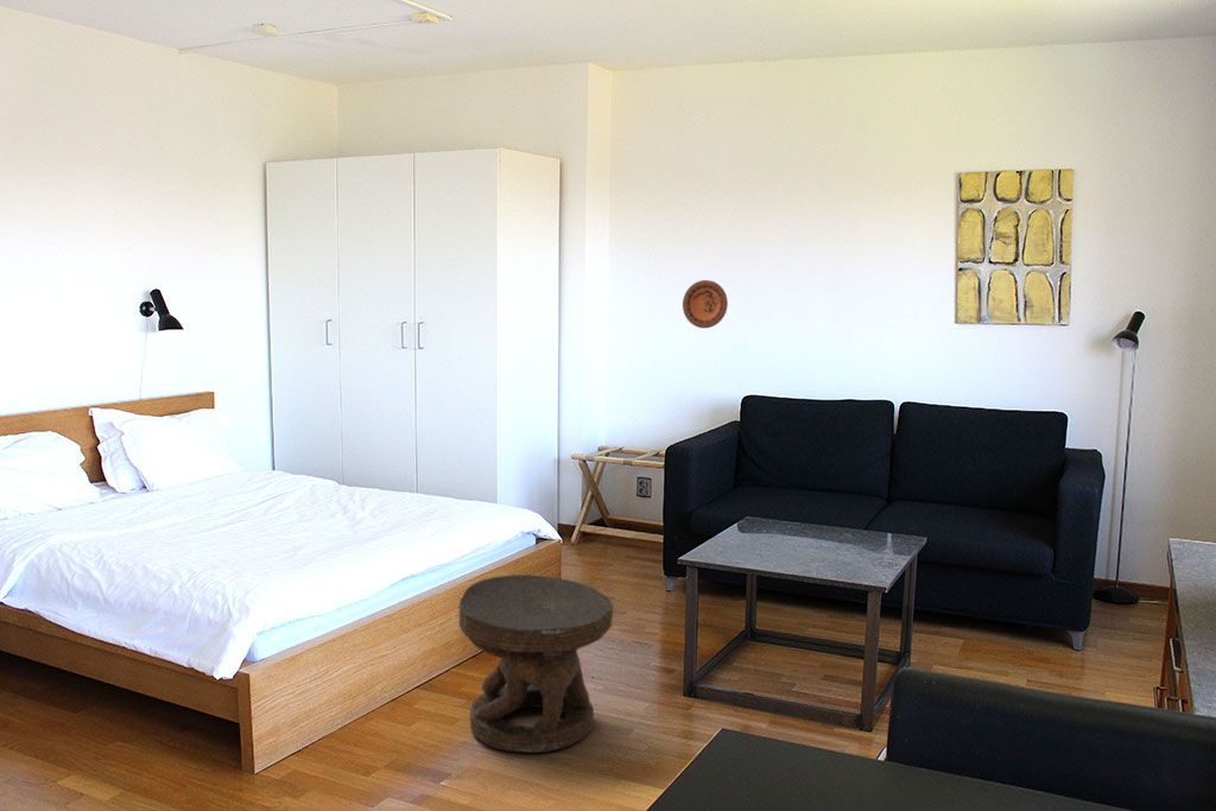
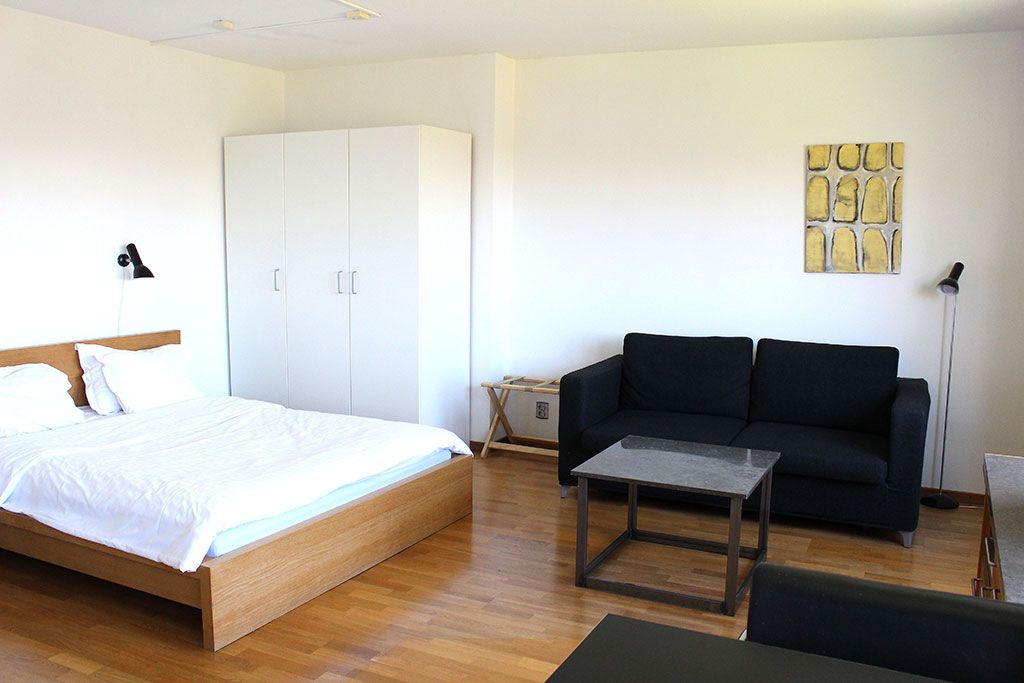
- decorative plate (704, 304)
- side table (533, 660)
